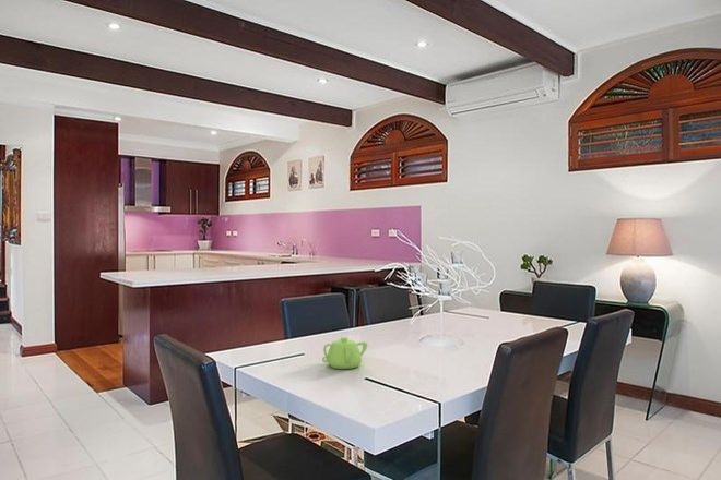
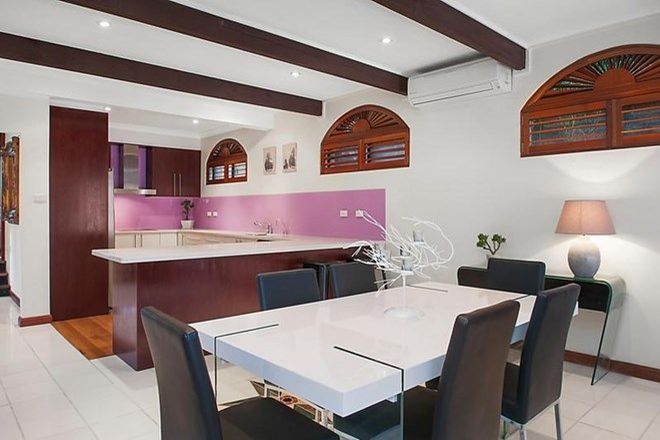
- teapot (344, 350)
